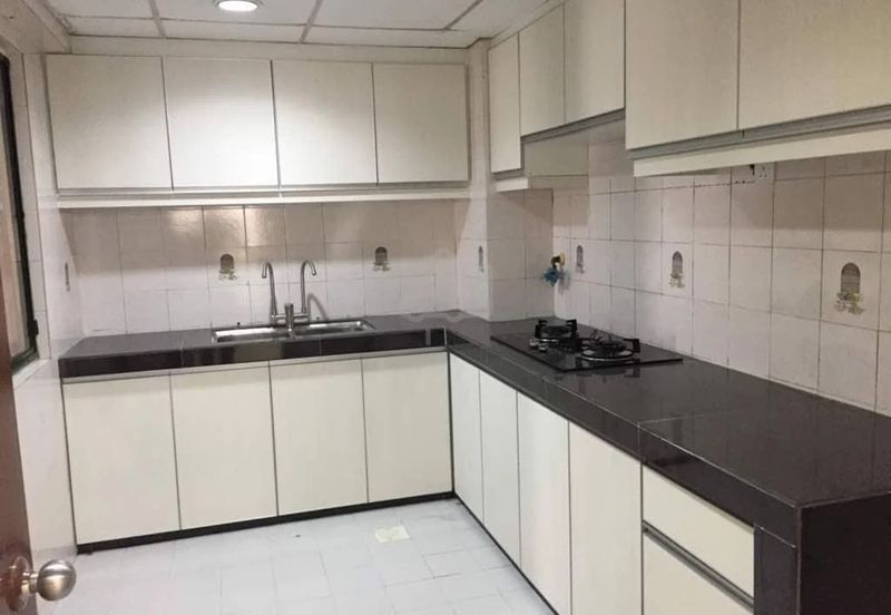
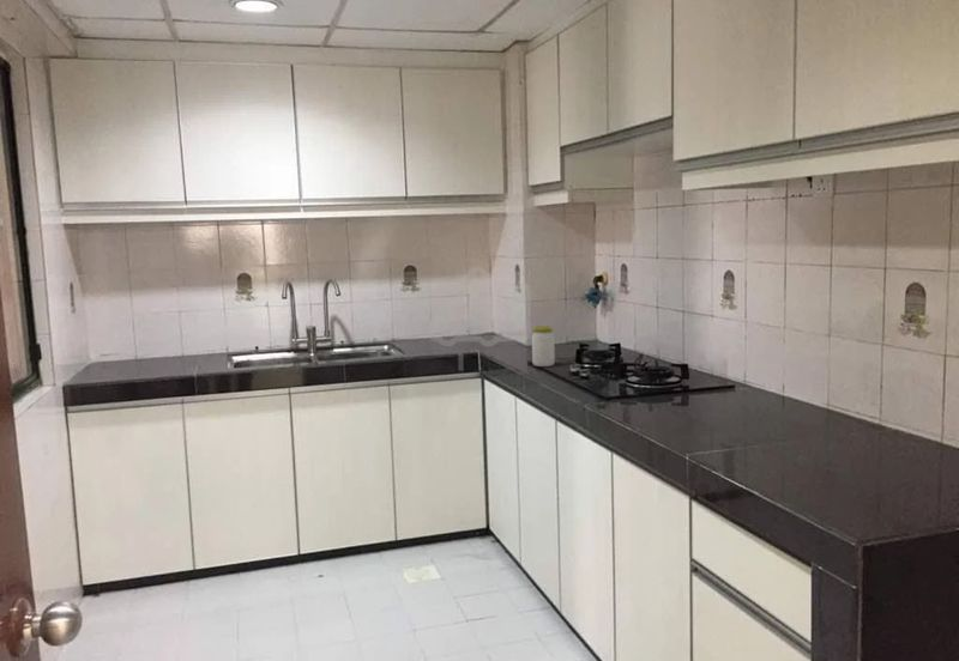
+ jar (543, 345)
